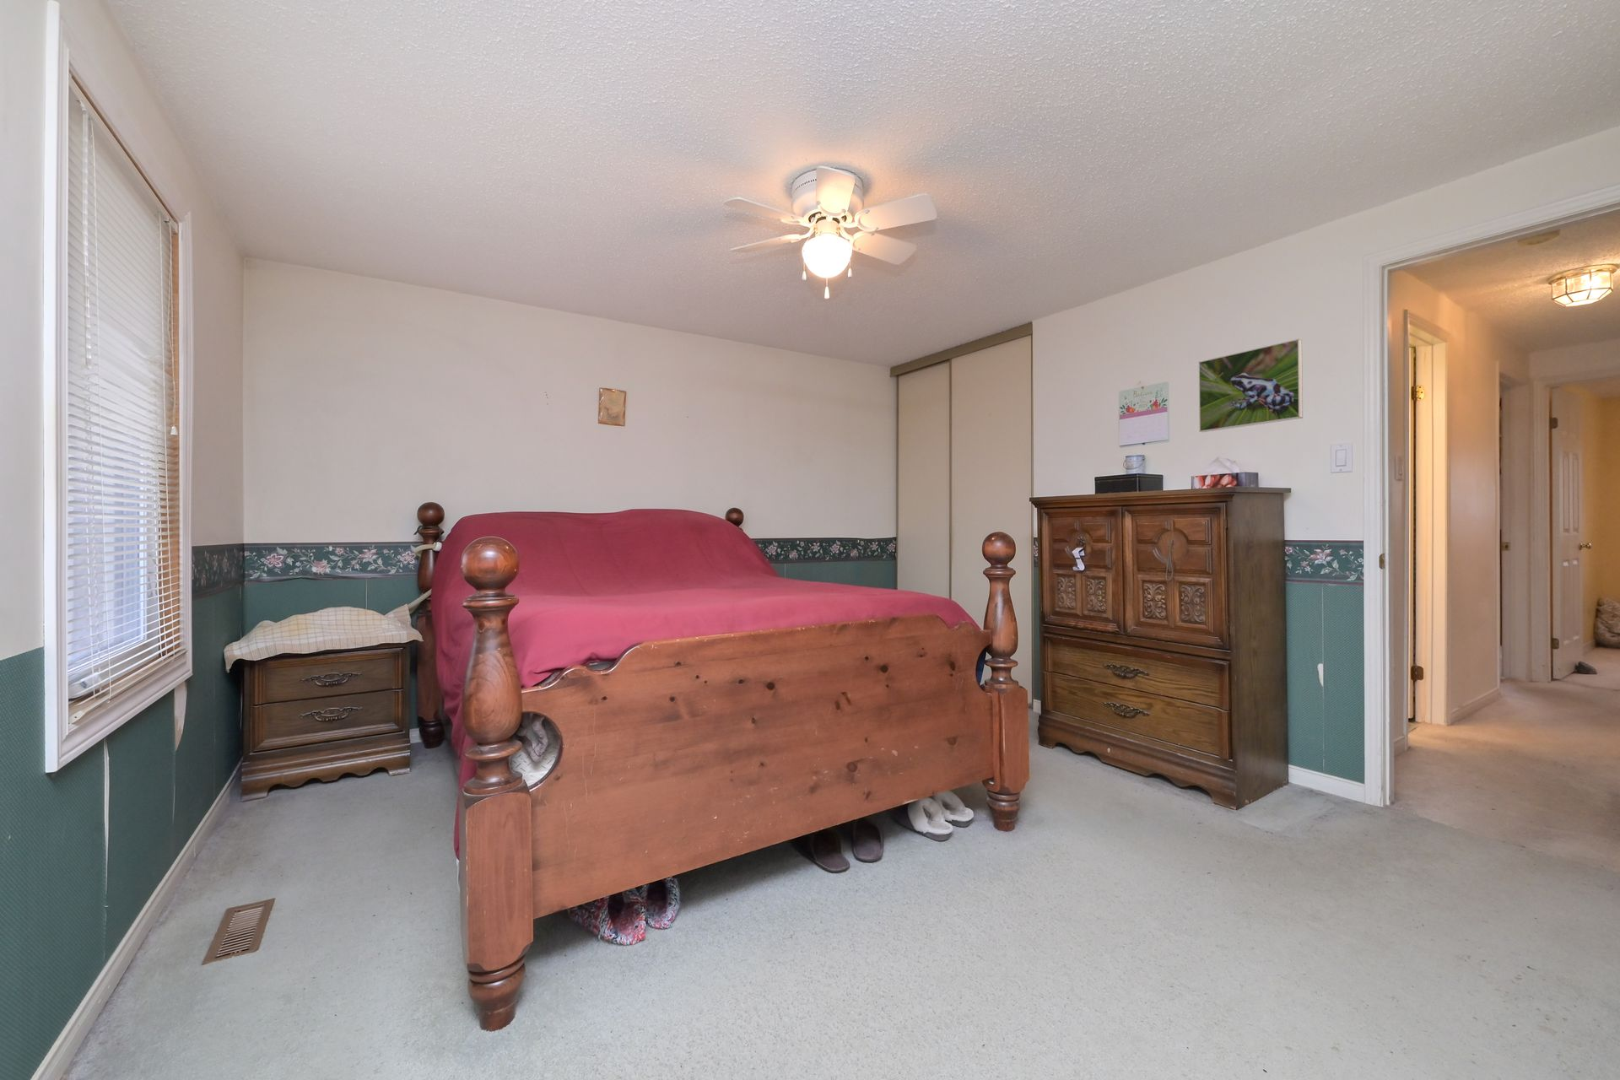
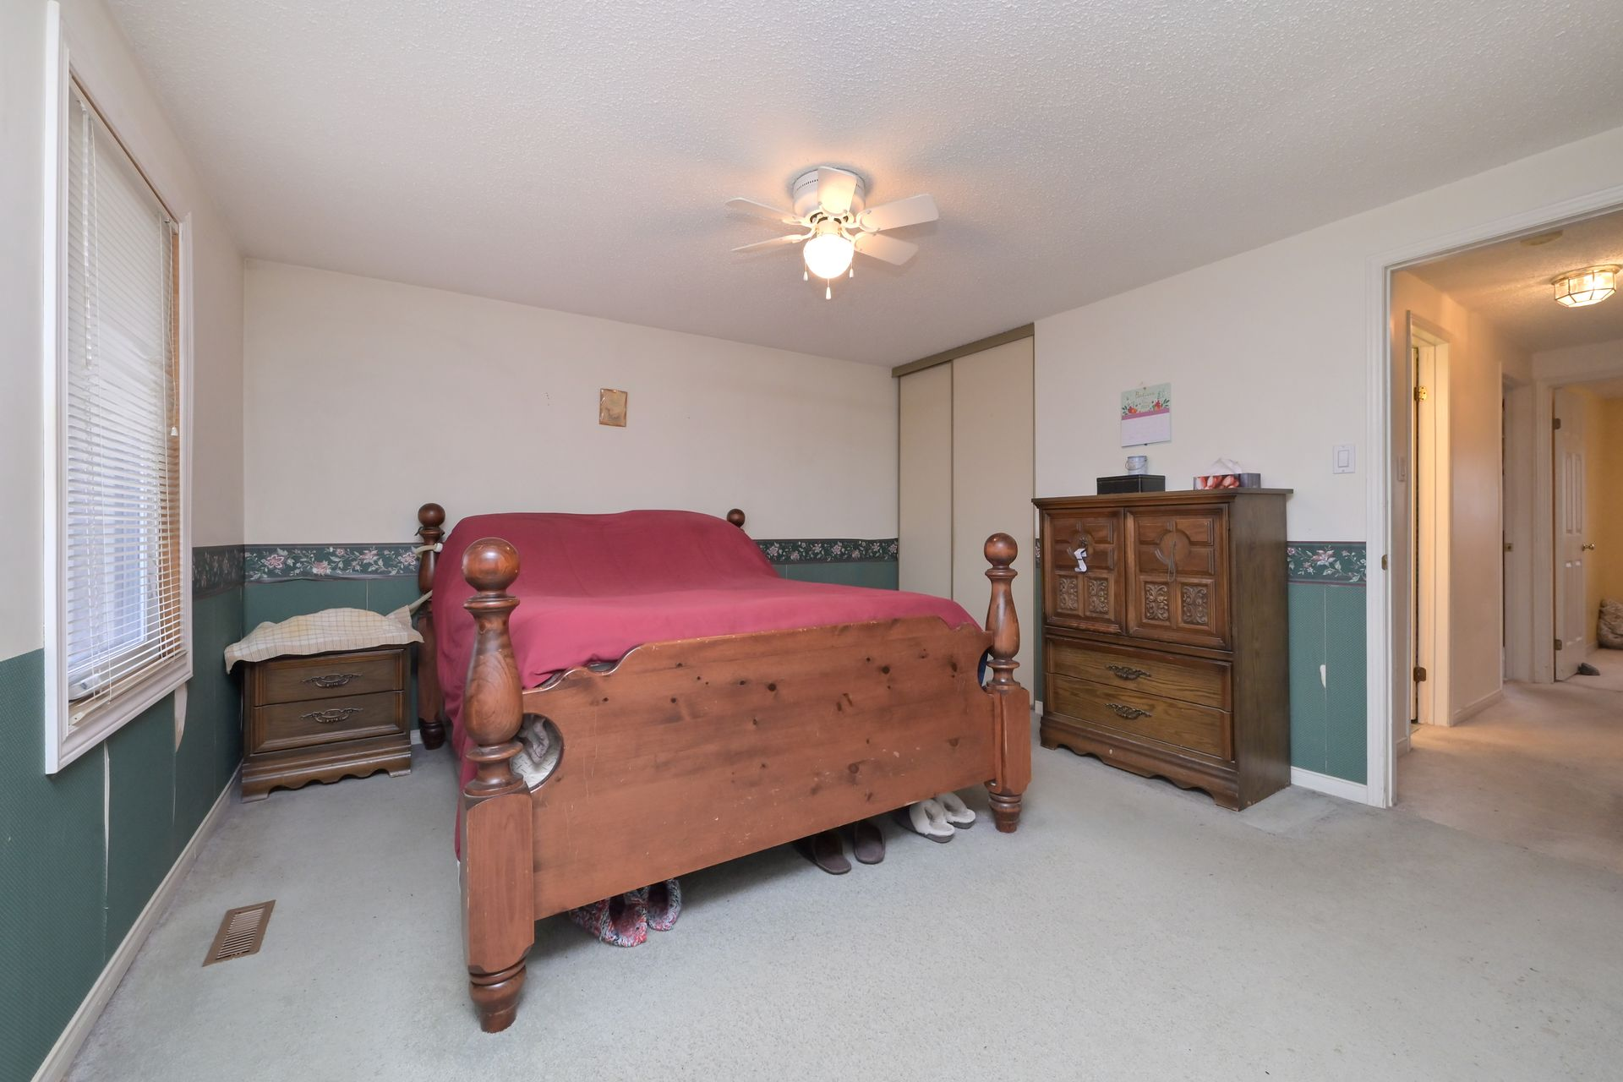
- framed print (1248, 388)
